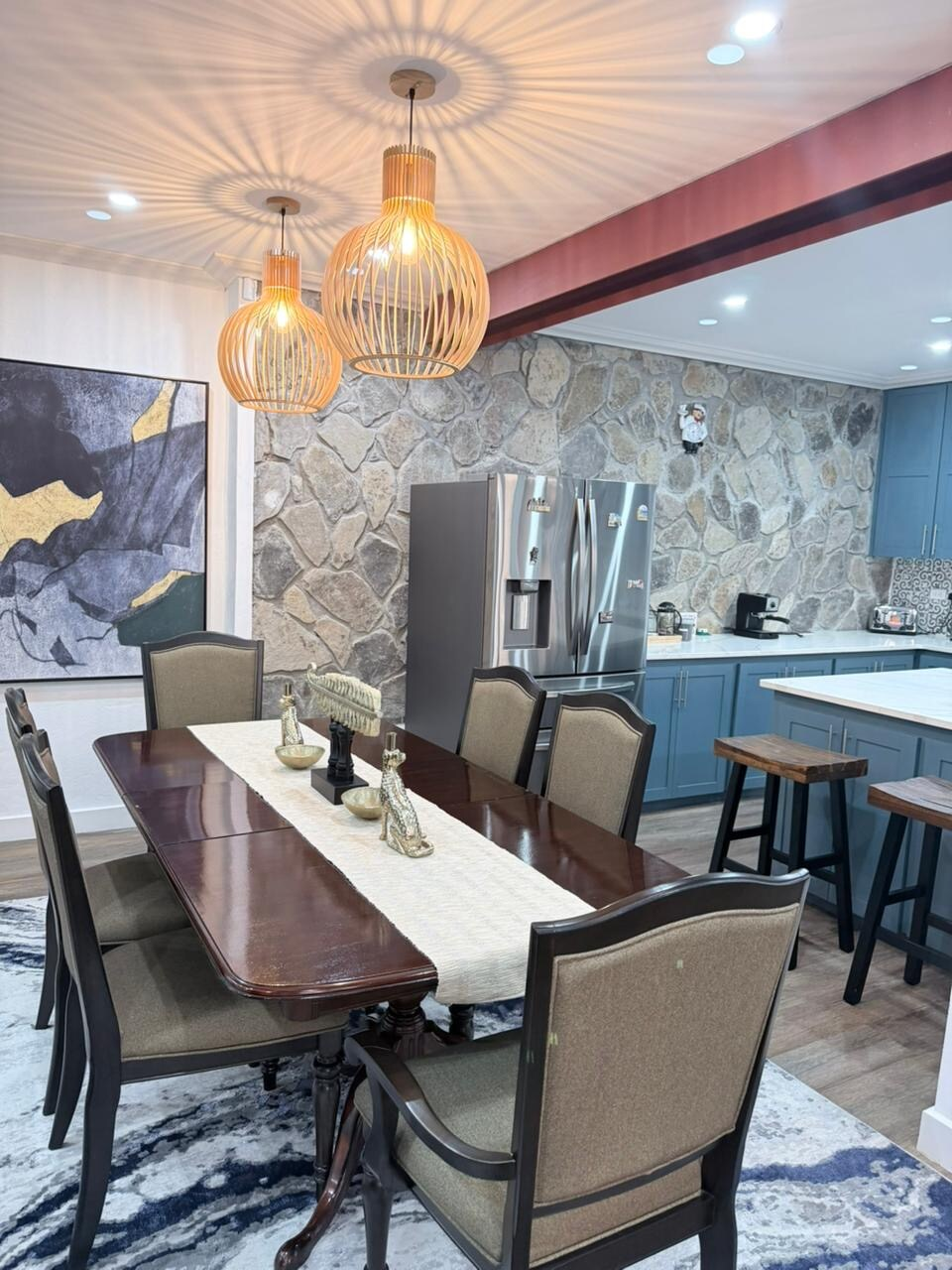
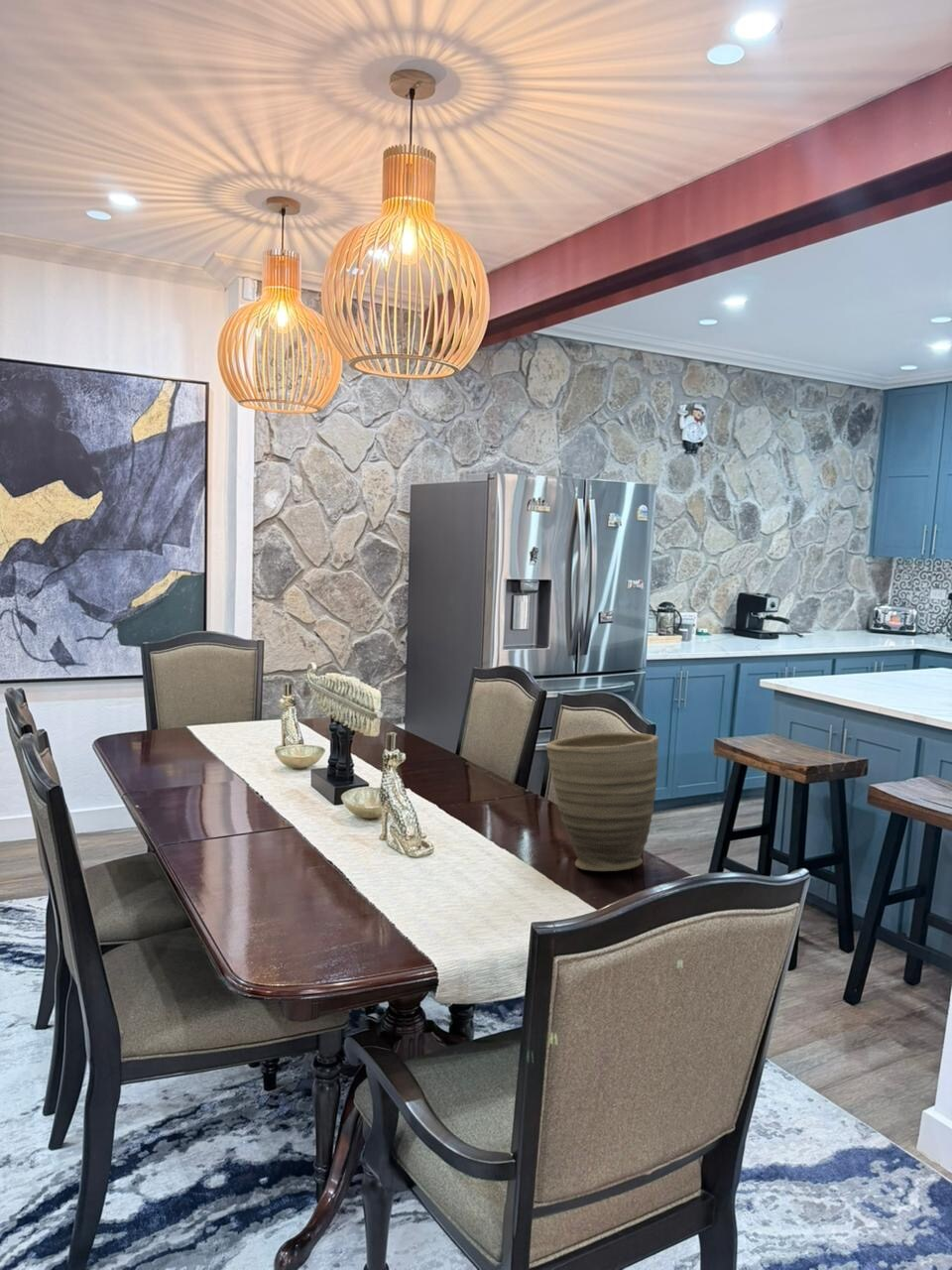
+ vase (598, 797)
